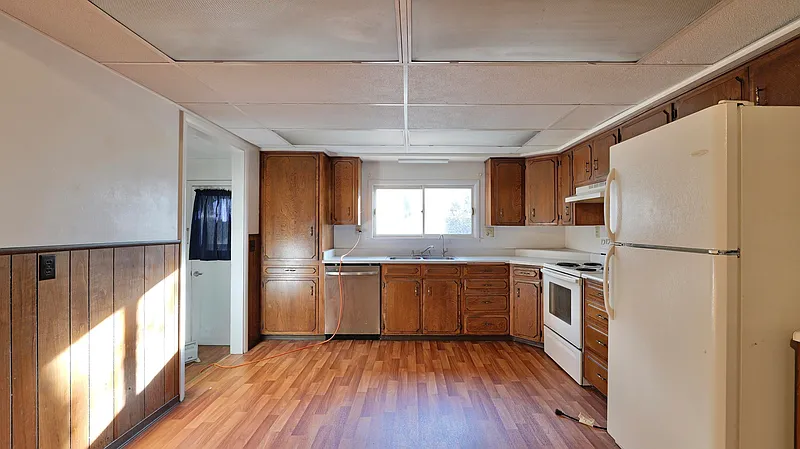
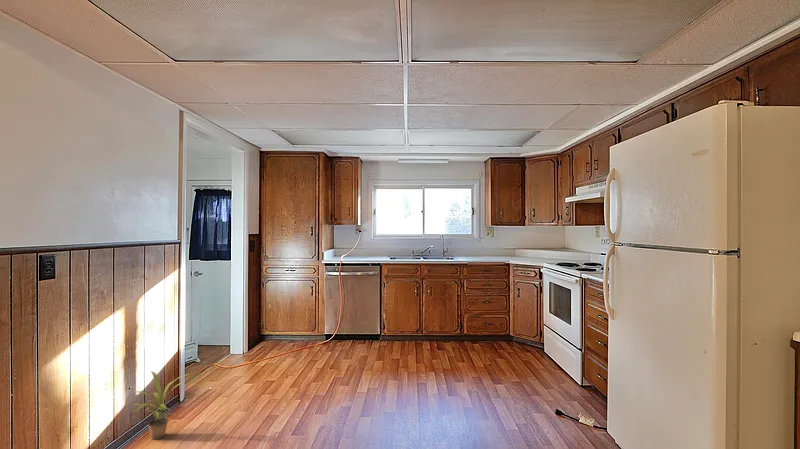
+ potted plant (162, 405)
